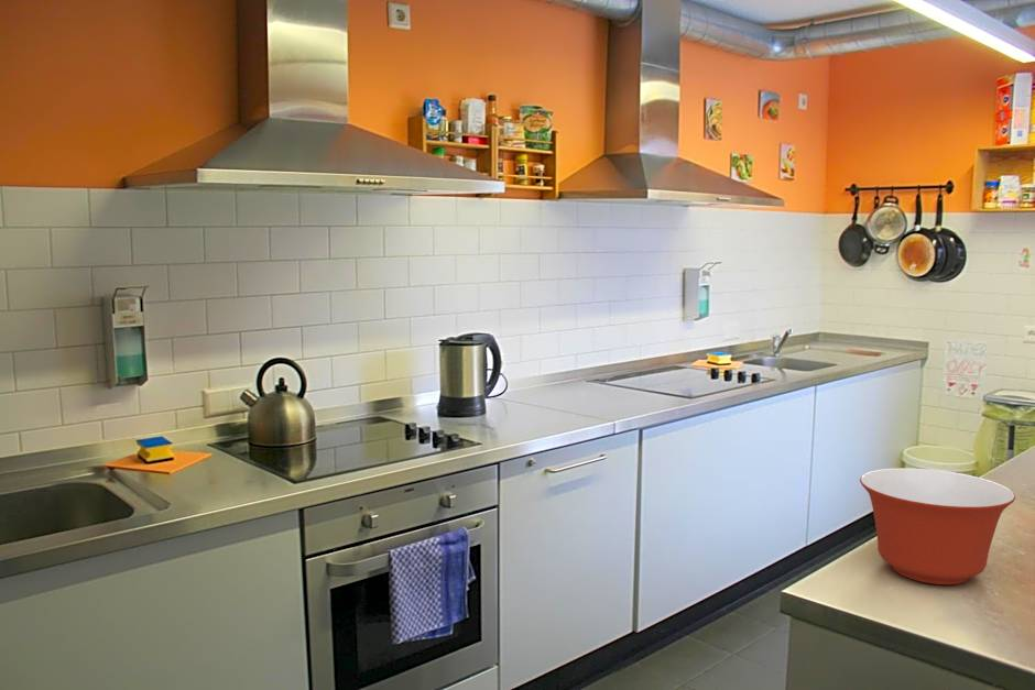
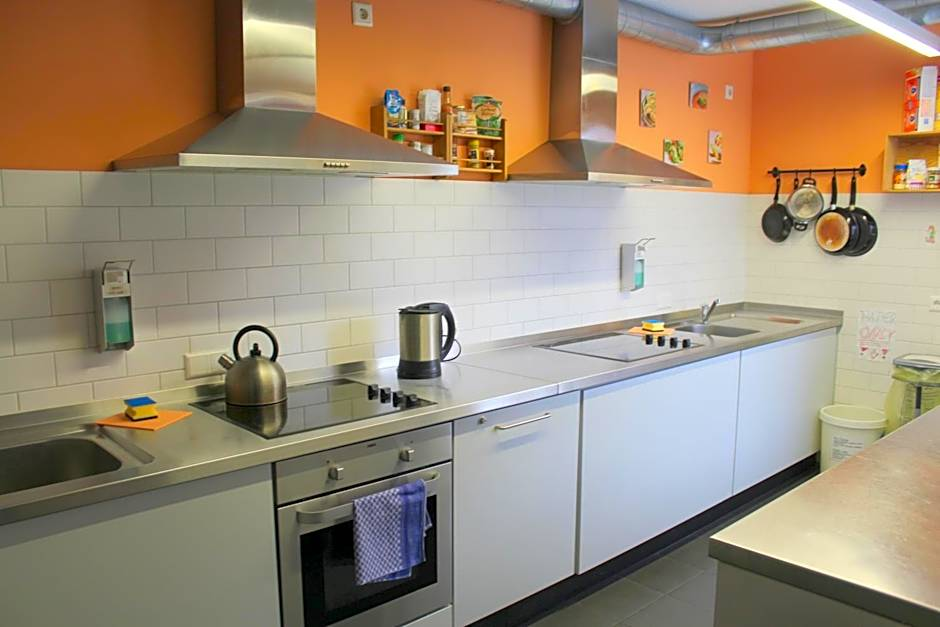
- mixing bowl (931, 528)
